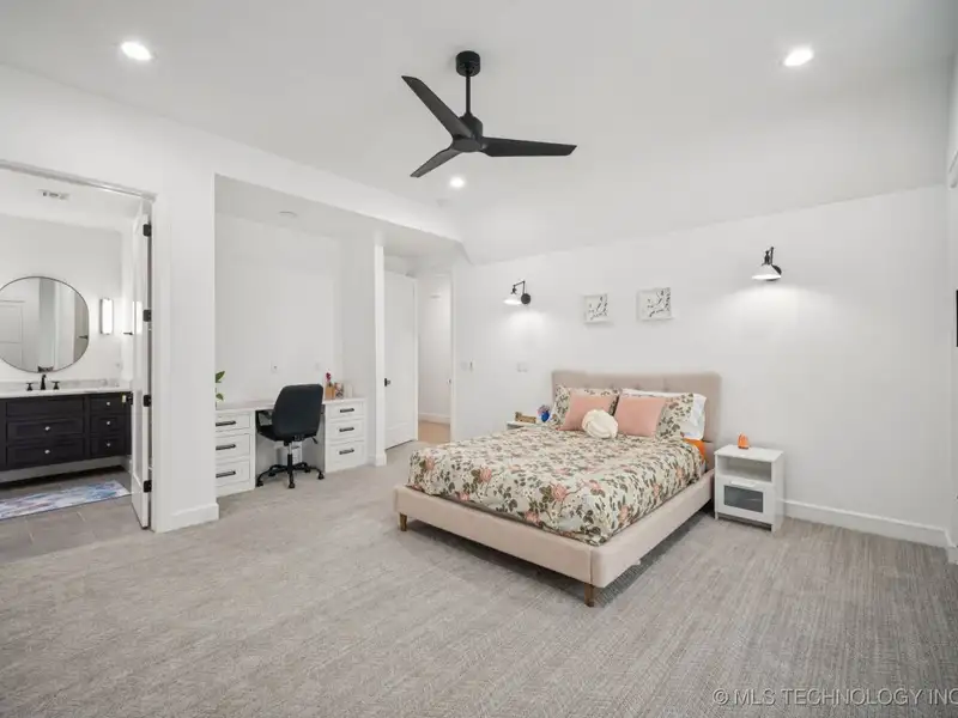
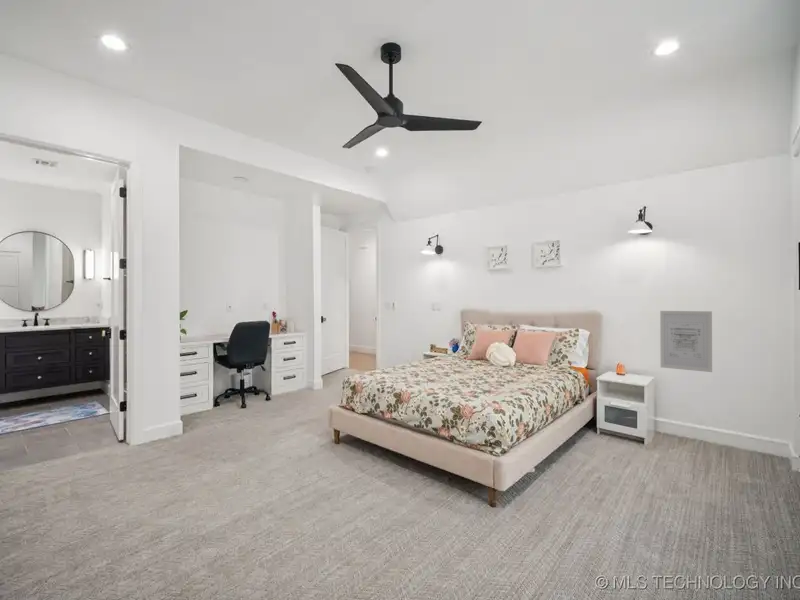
+ wall art (685, 340)
